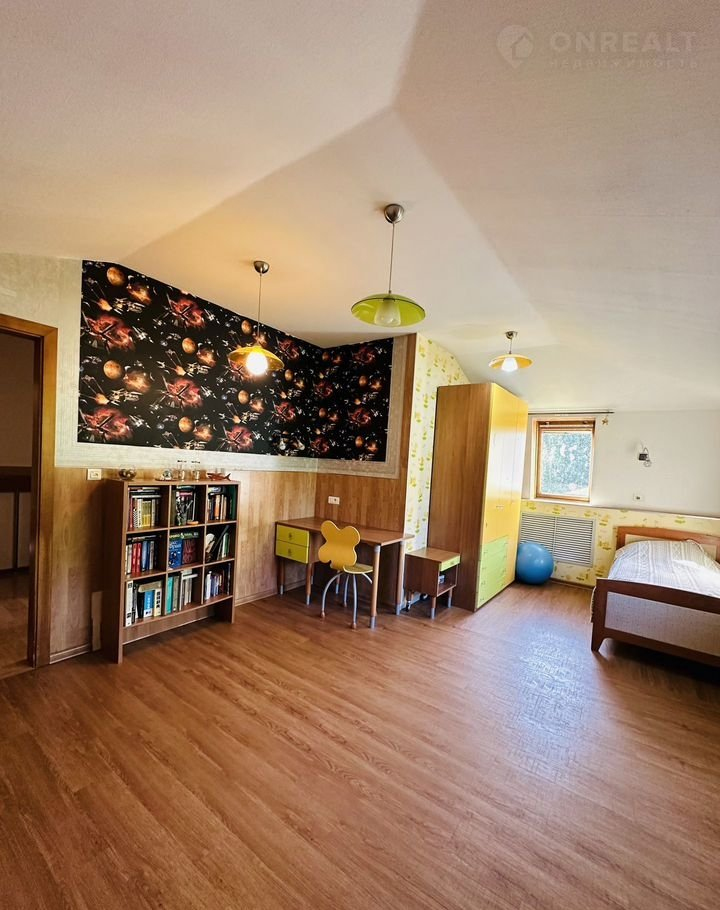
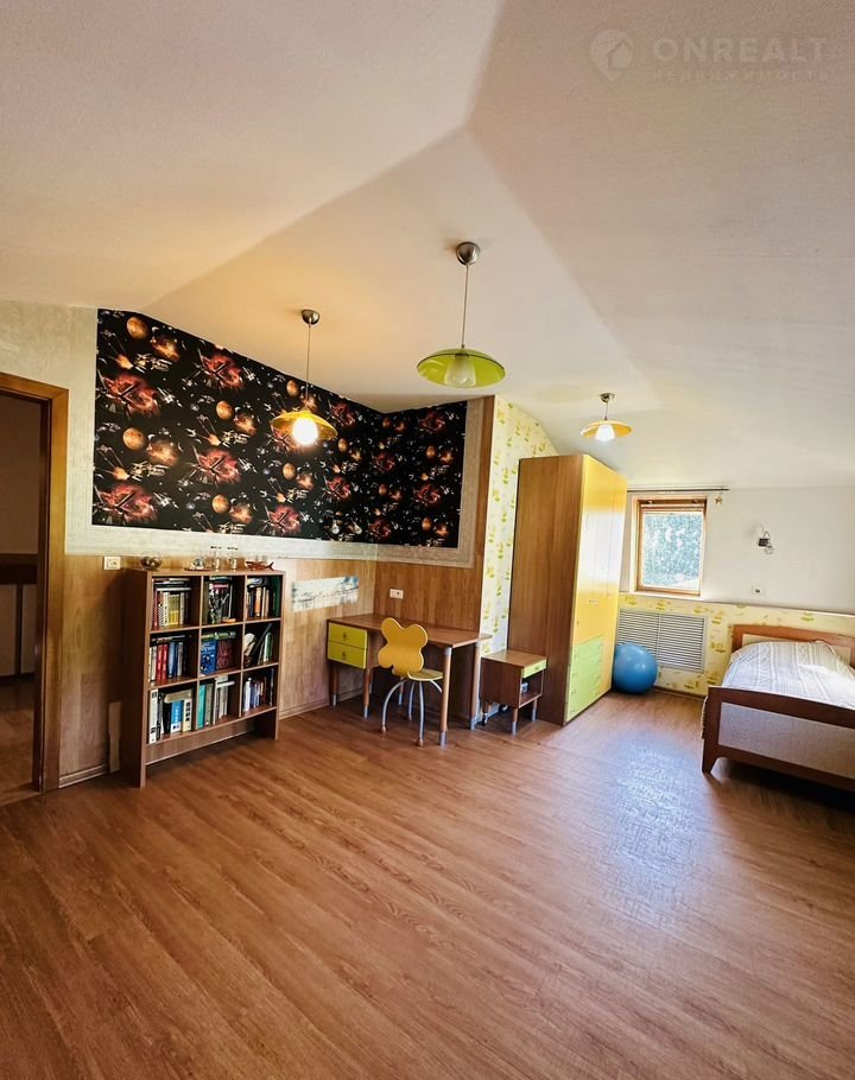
+ wall art (327, 592)
